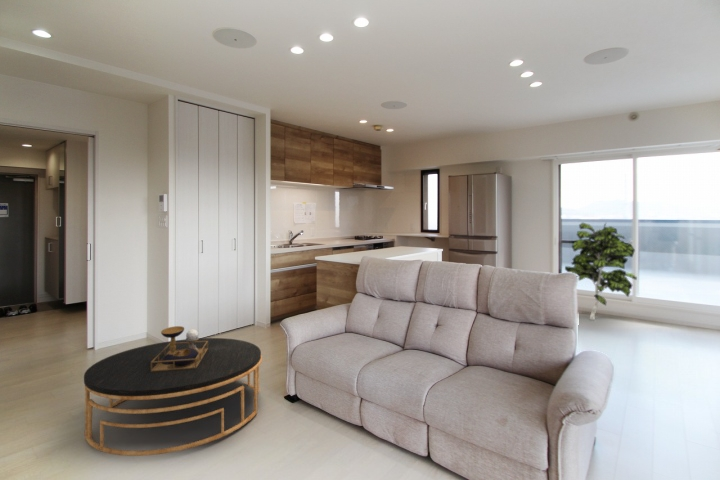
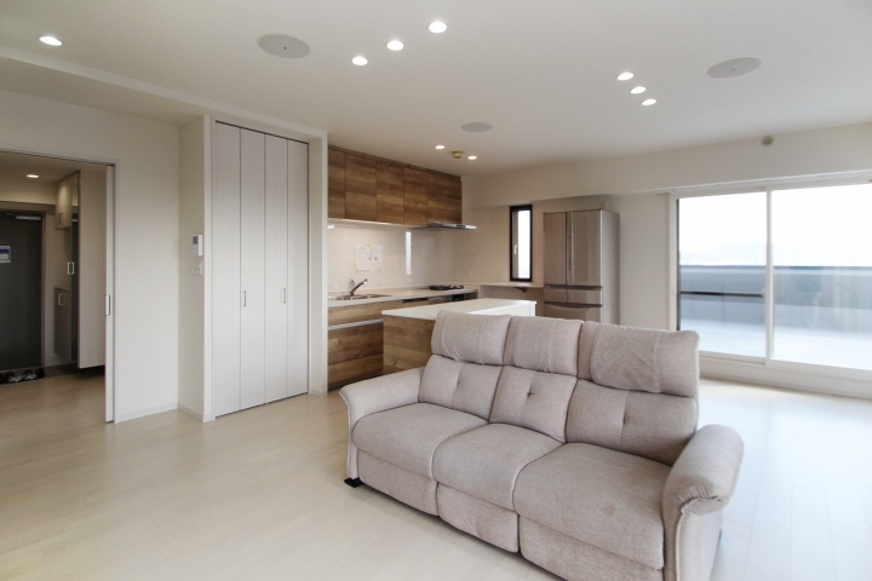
- indoor plant (599, 271)
- coffee table (181, 369)
